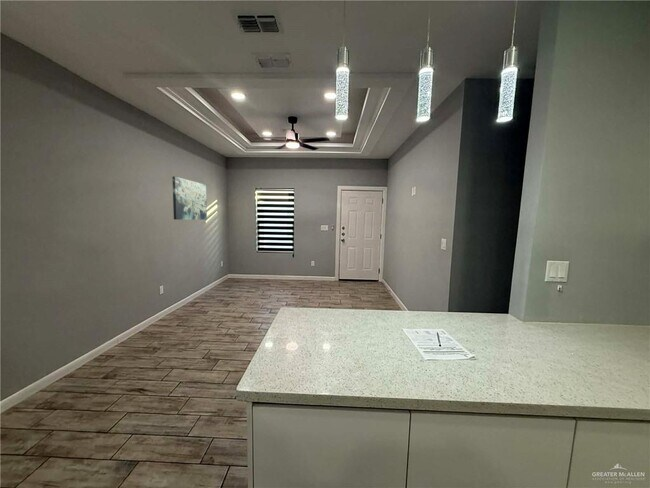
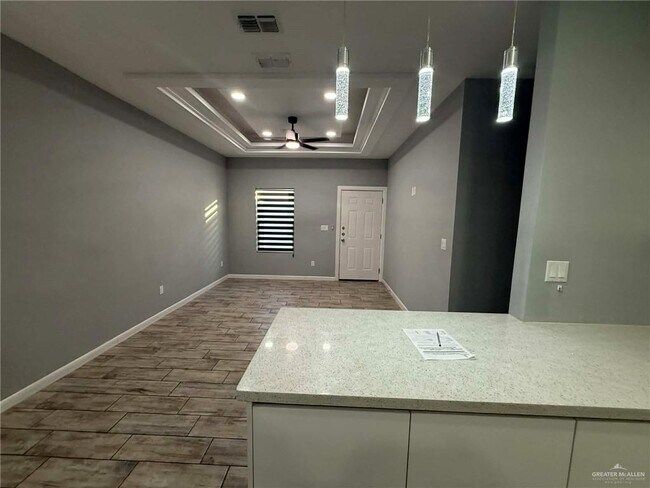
- wall art (191, 200)
